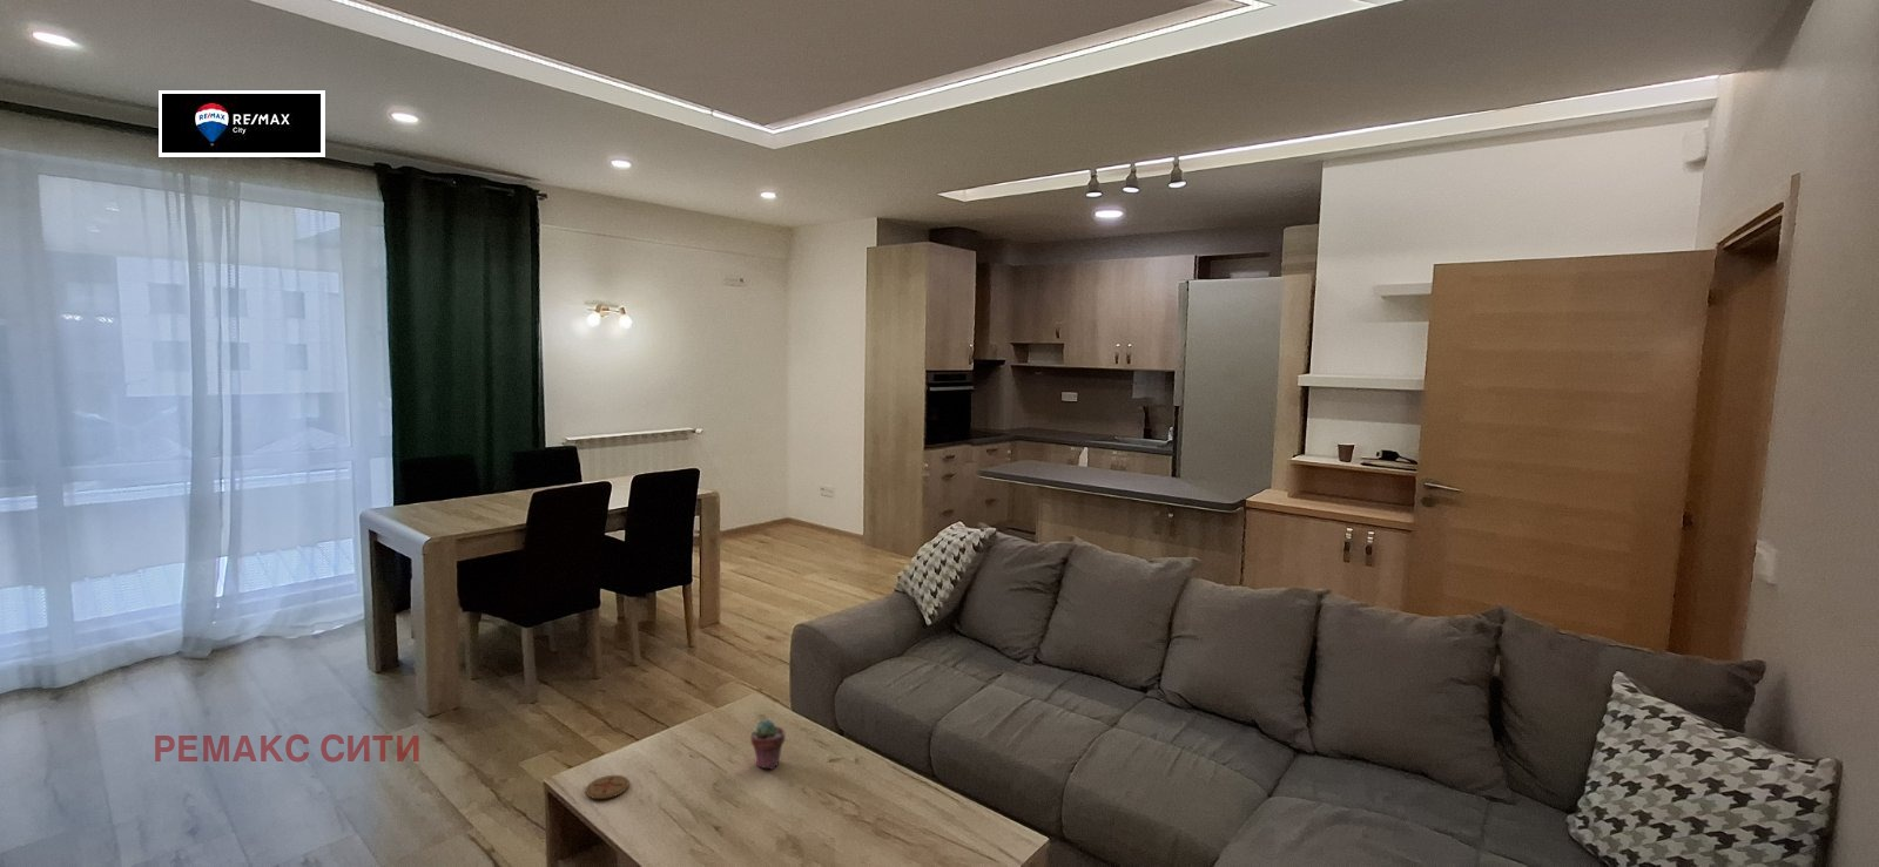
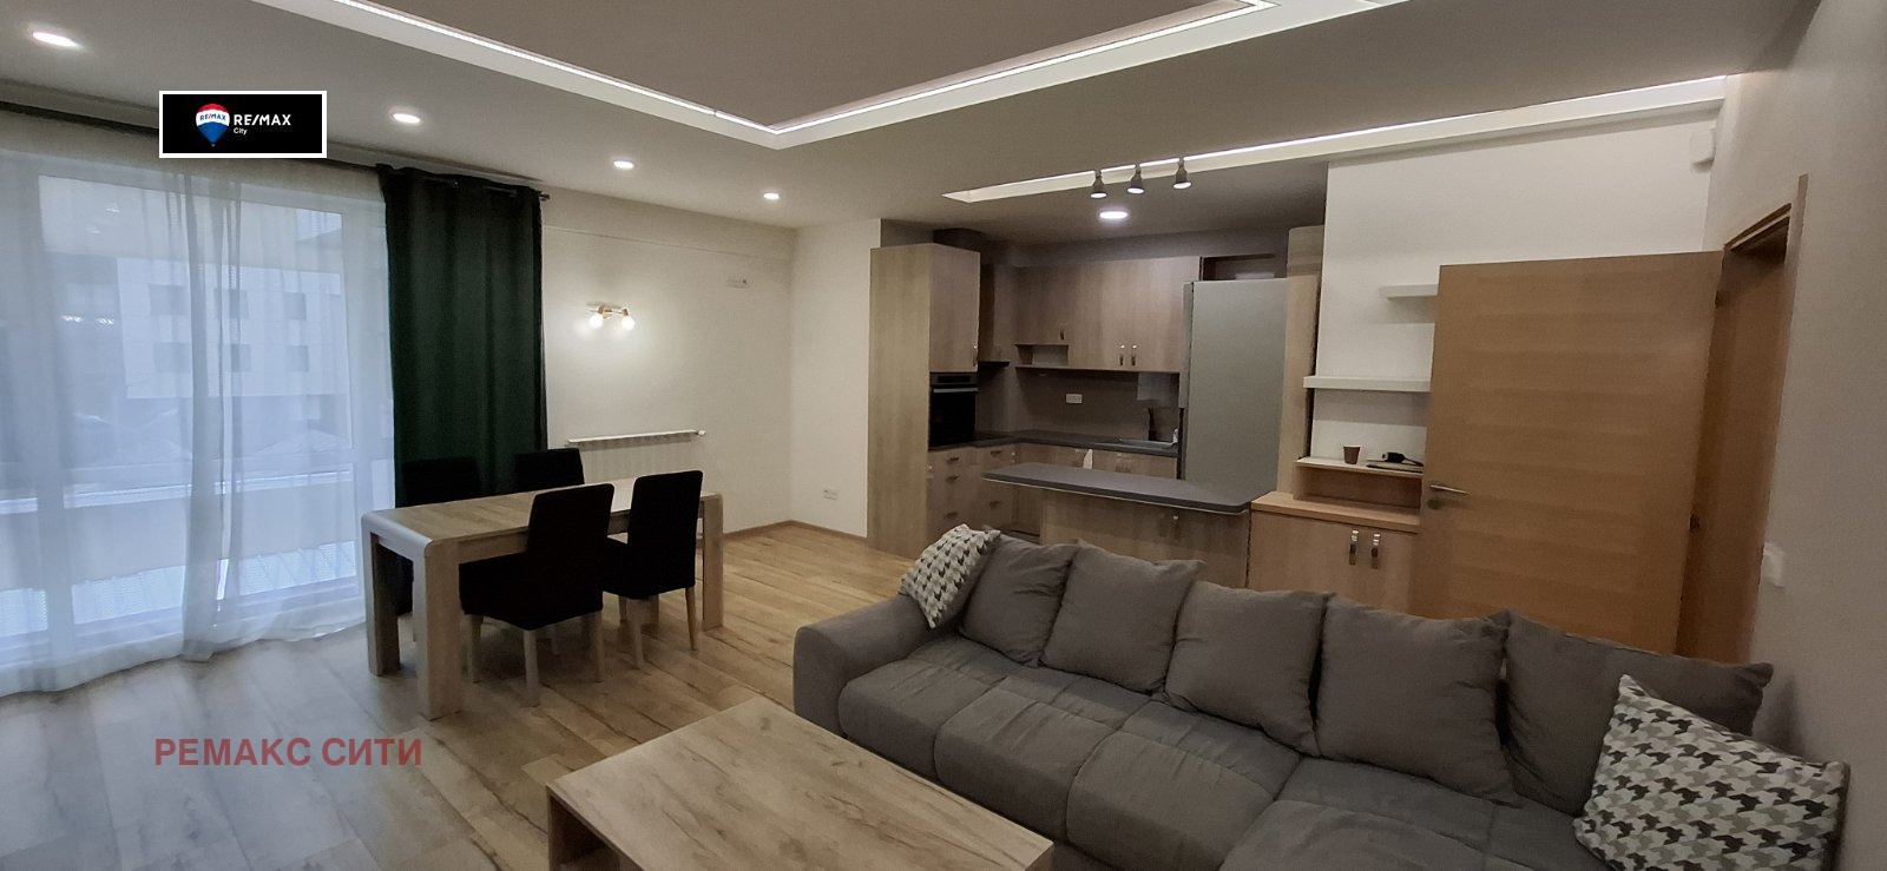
- coaster (608, 786)
- potted succulent (767, 741)
